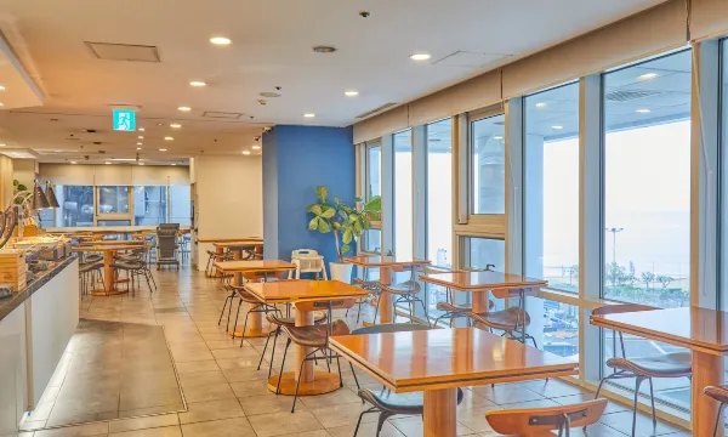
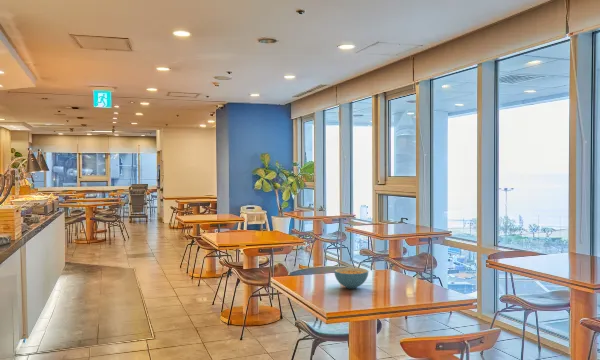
+ cereal bowl (351, 279)
